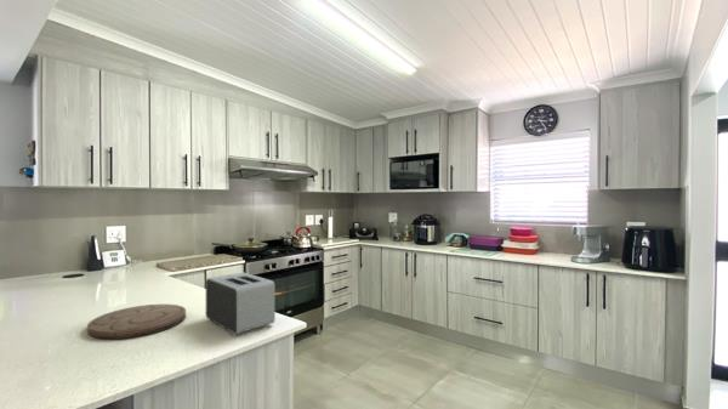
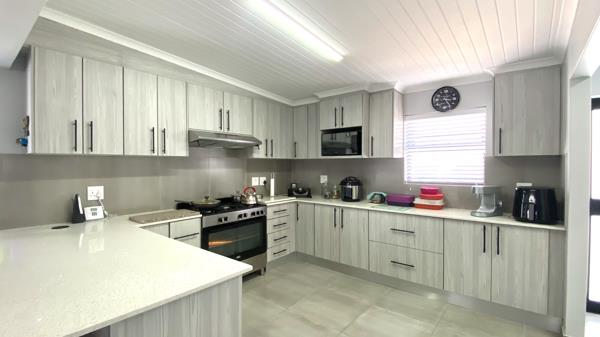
- toaster (238, 300)
- cutting board (140, 319)
